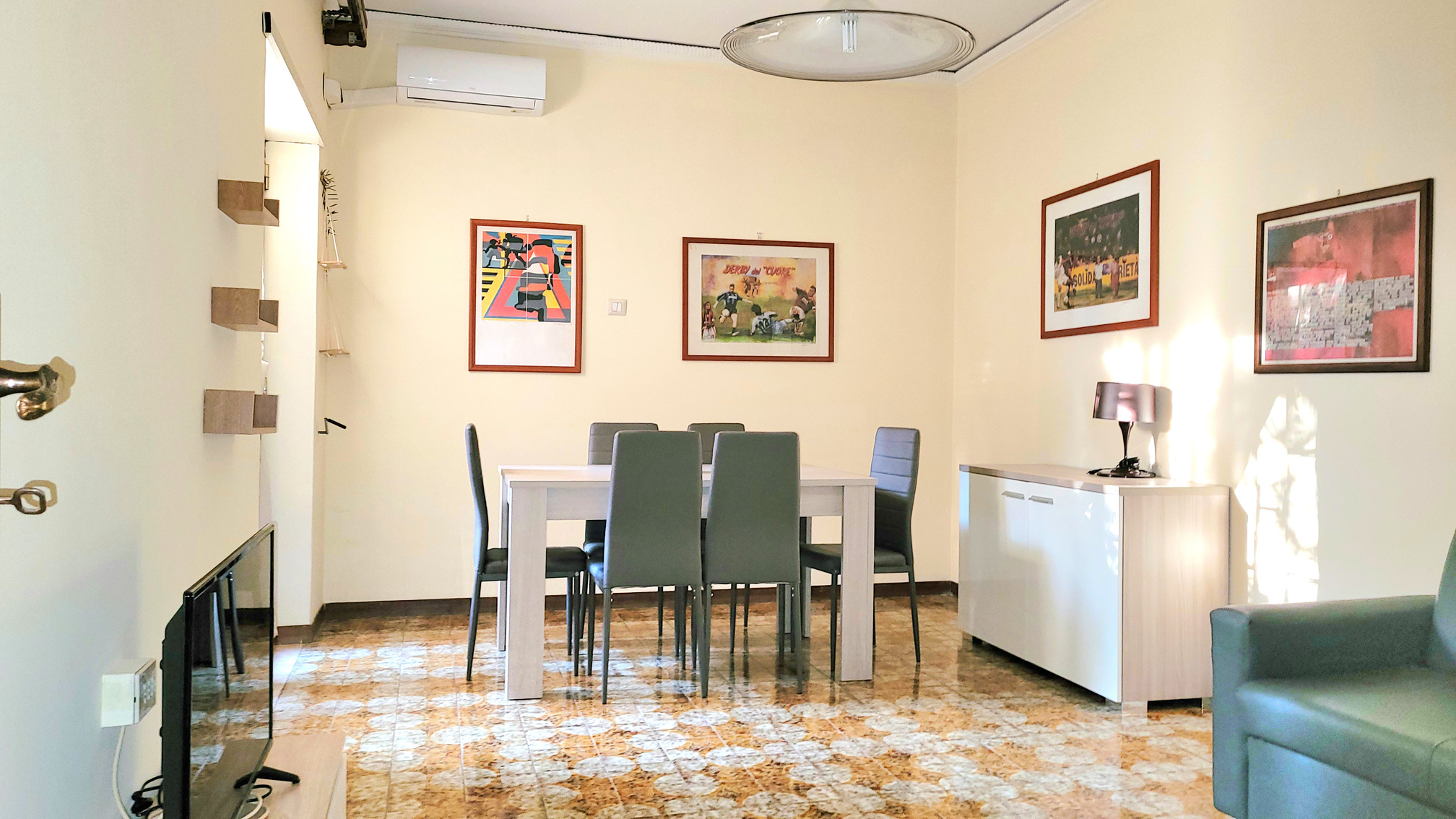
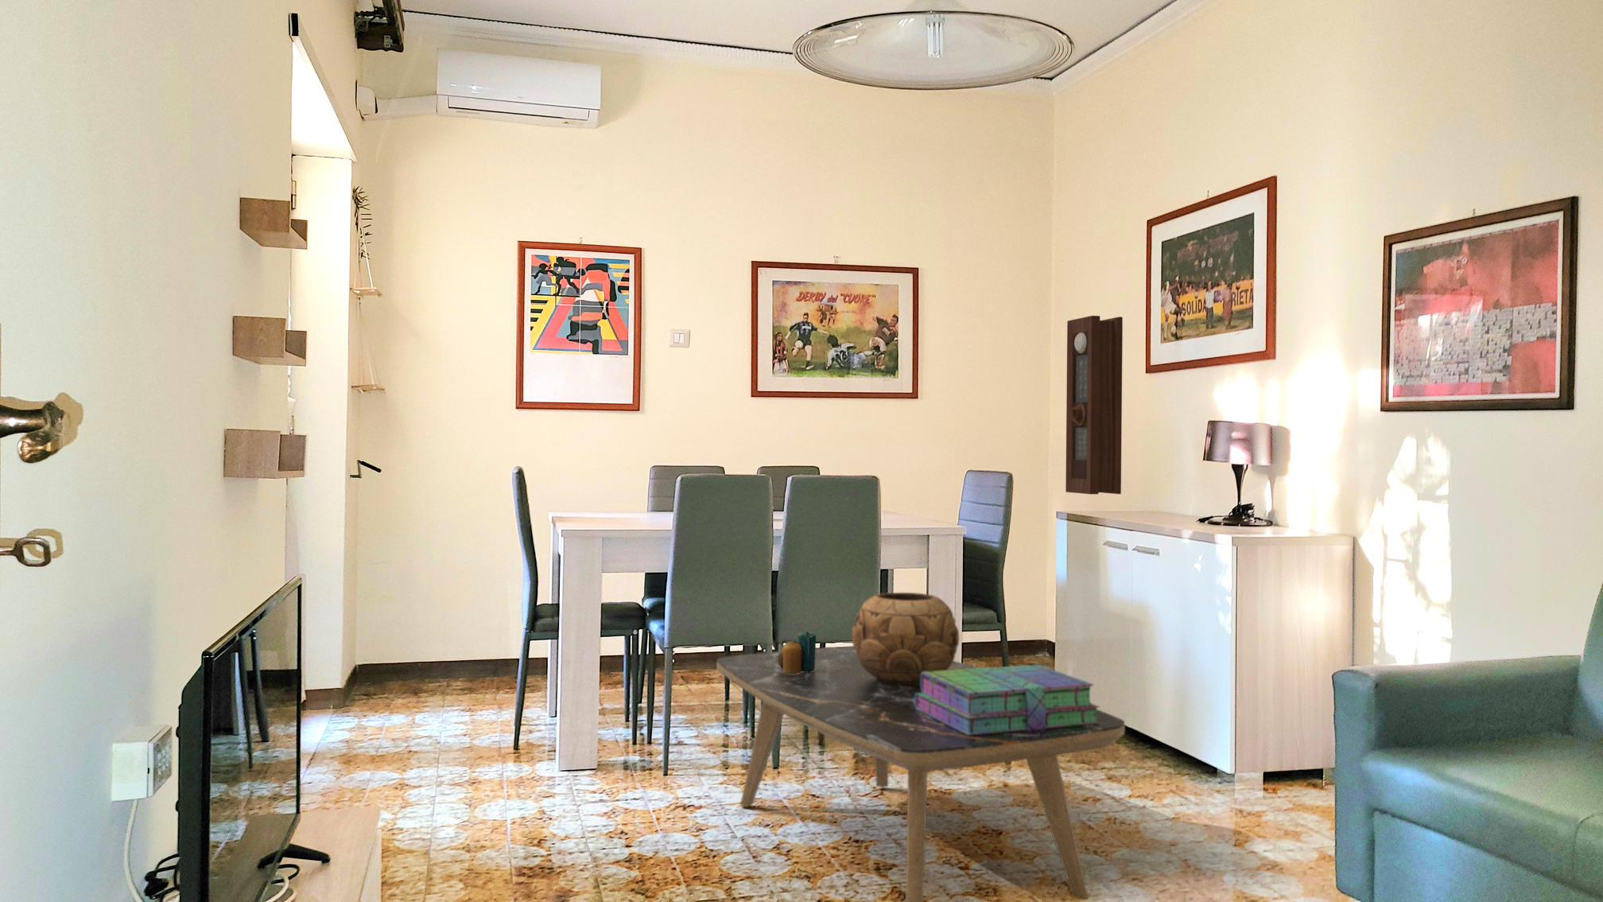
+ coffee table (895, 764)
+ pendulum clock (1087, 405)
+ stack of books (1004, 695)
+ candle (792, 650)
+ decorative bowl (905, 637)
